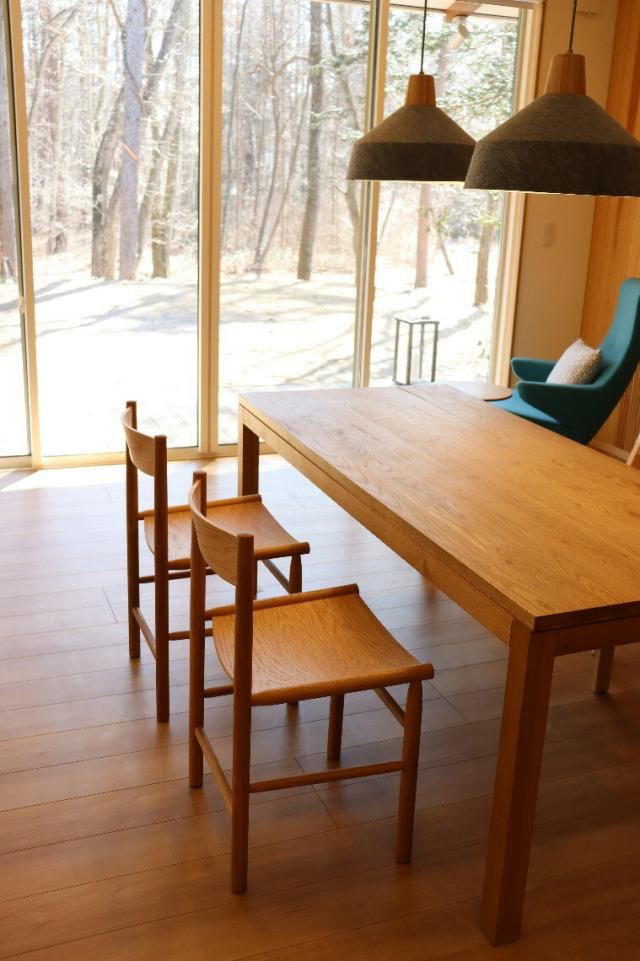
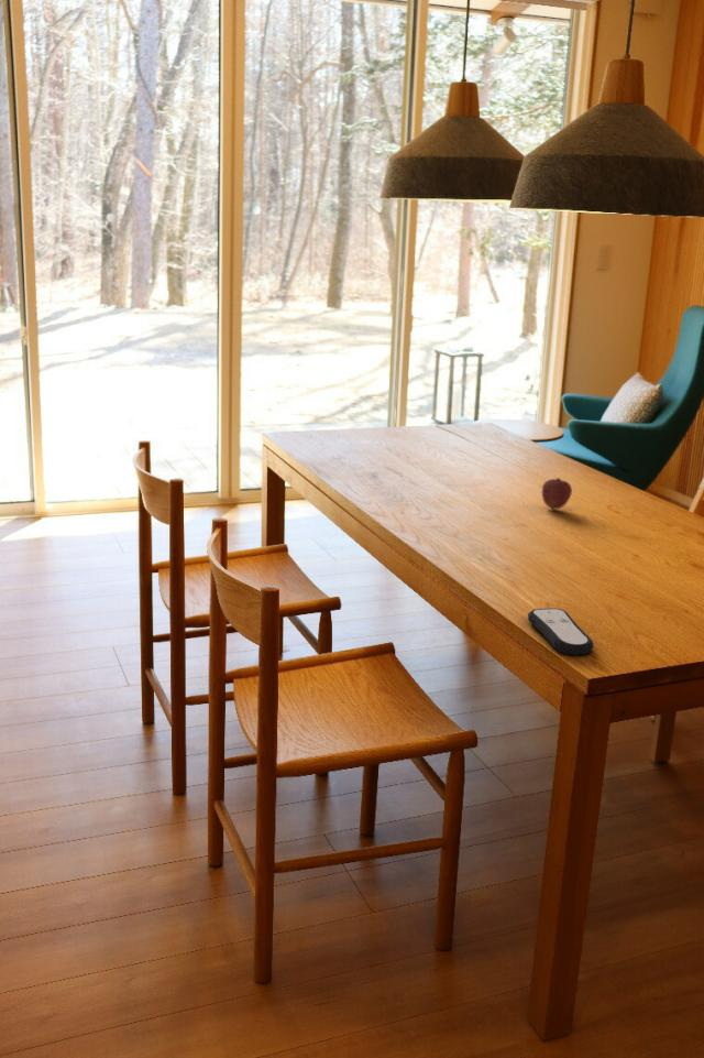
+ fruit (557, 493)
+ remote control (561, 630)
